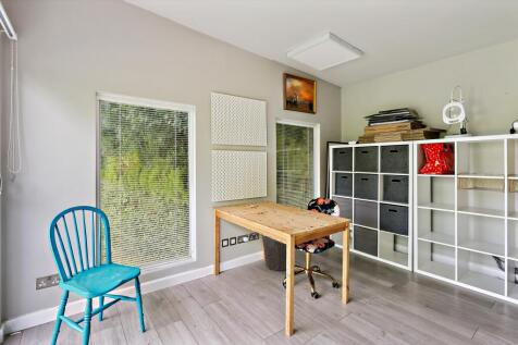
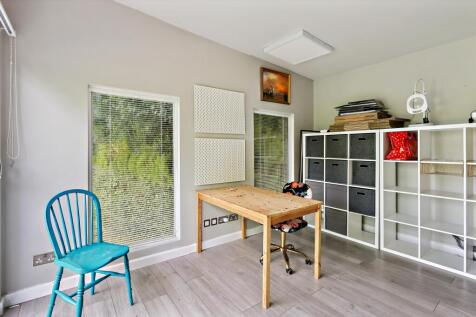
- waste bin (278, 249)
